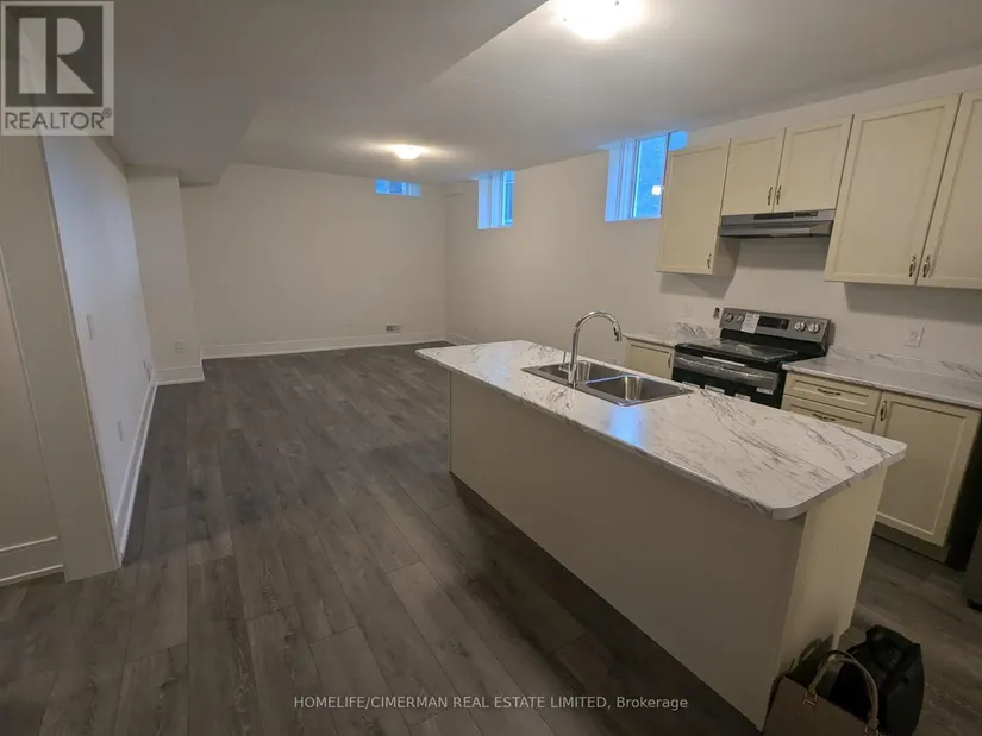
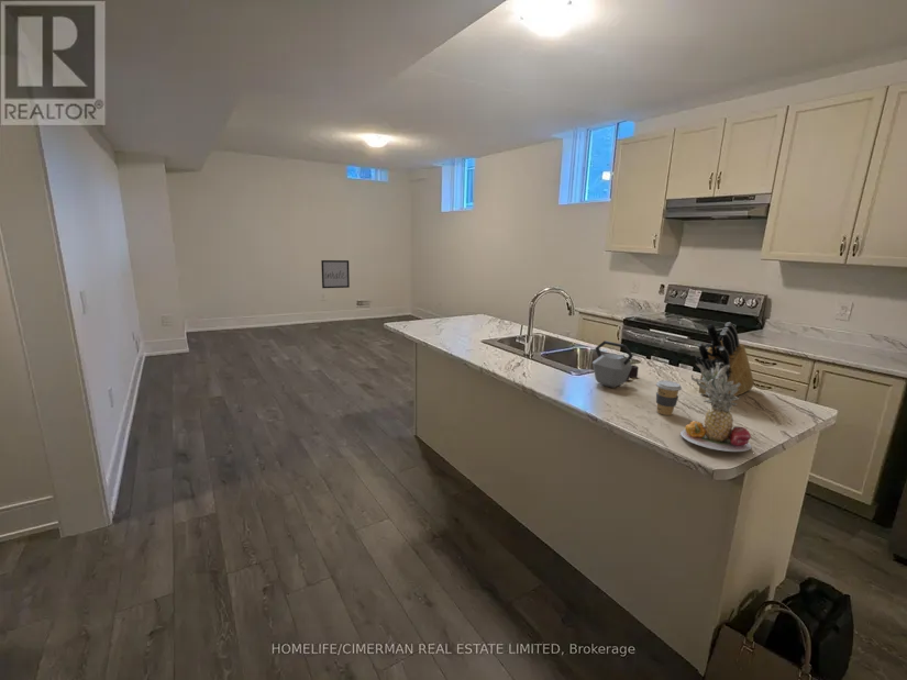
+ kettle (620, 360)
+ knife block (727, 357)
+ succulent plant (720, 404)
+ coffee cup (666, 398)
+ wall art (335, 274)
